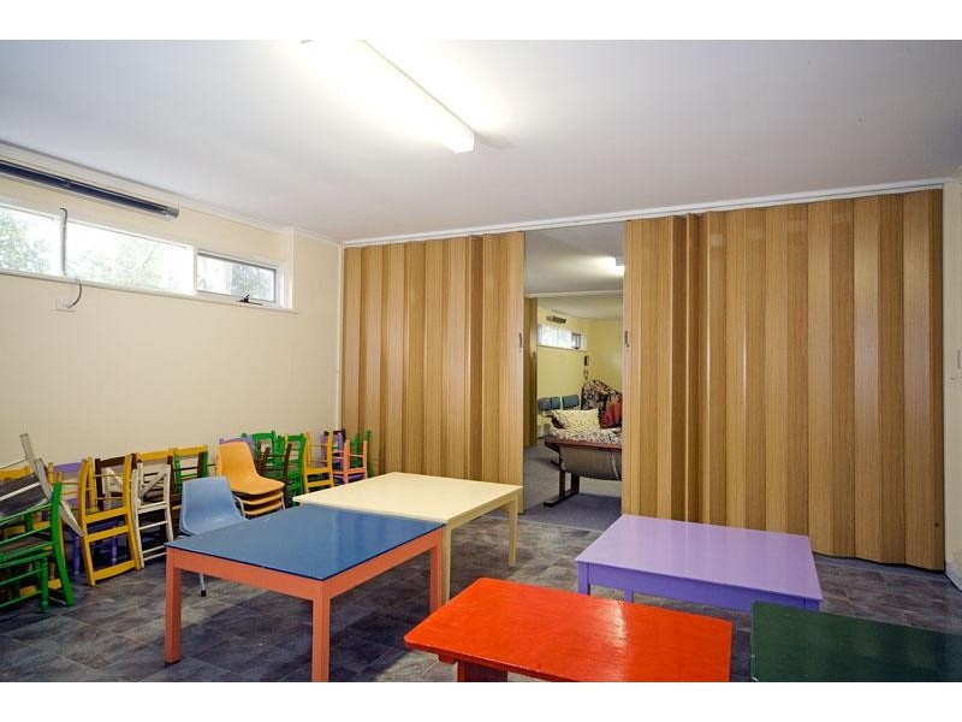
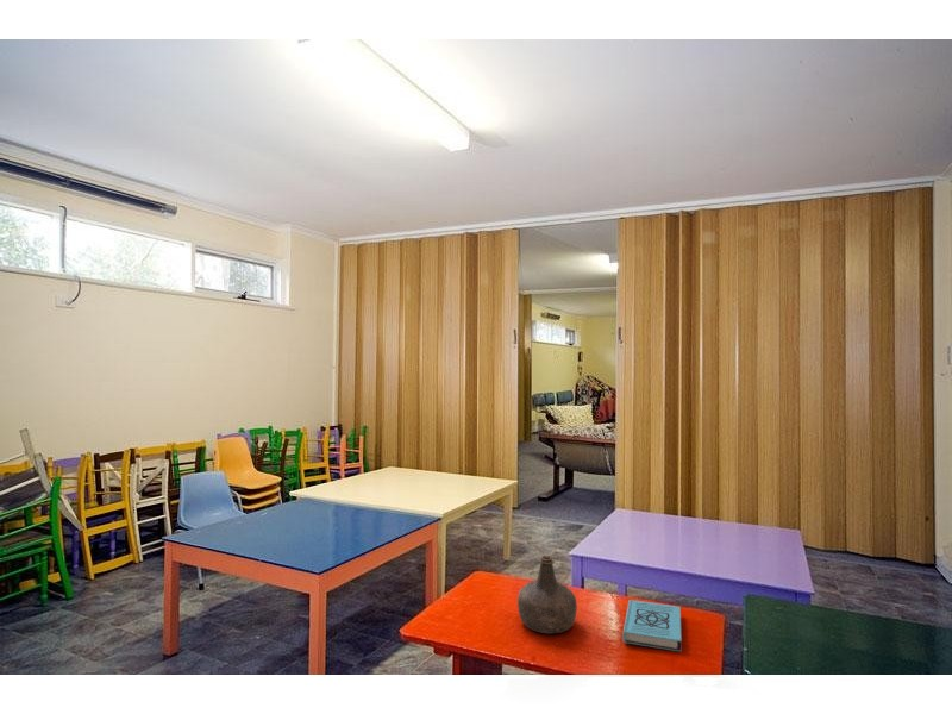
+ bottle (546, 590)
+ book (652, 624)
